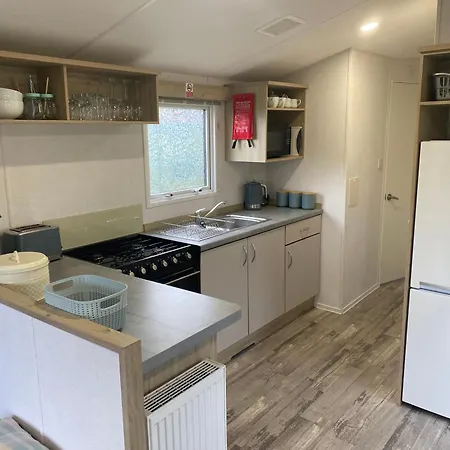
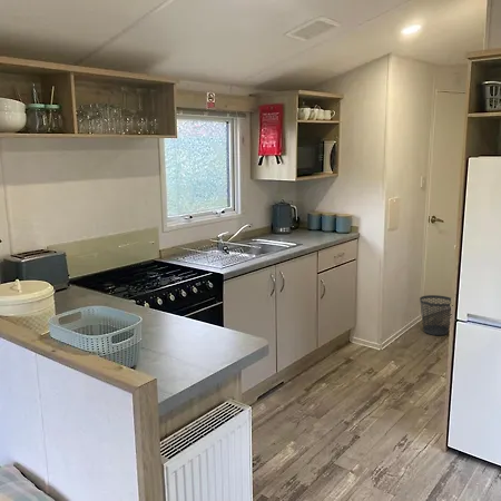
+ wastebasket (436, 315)
